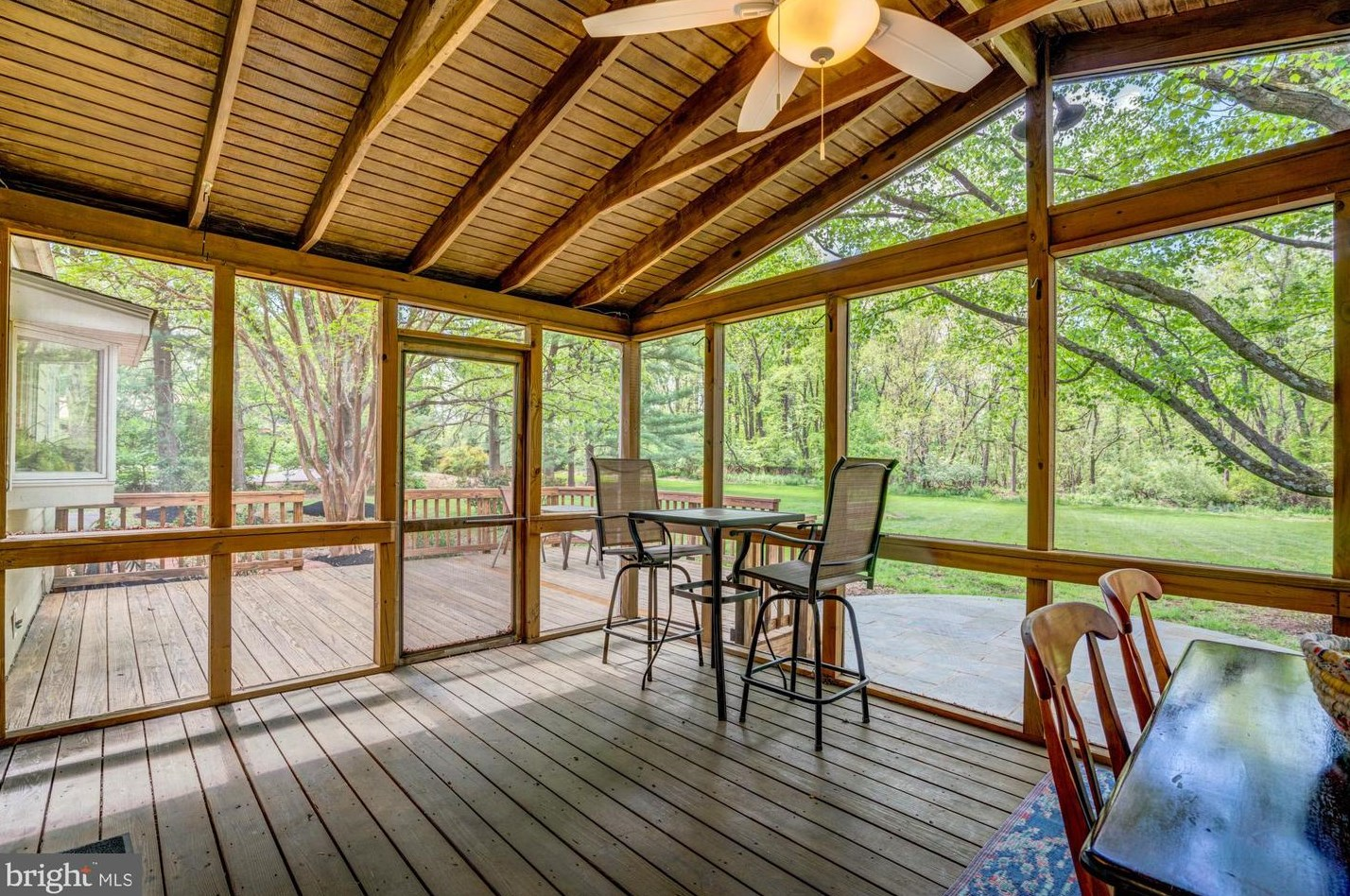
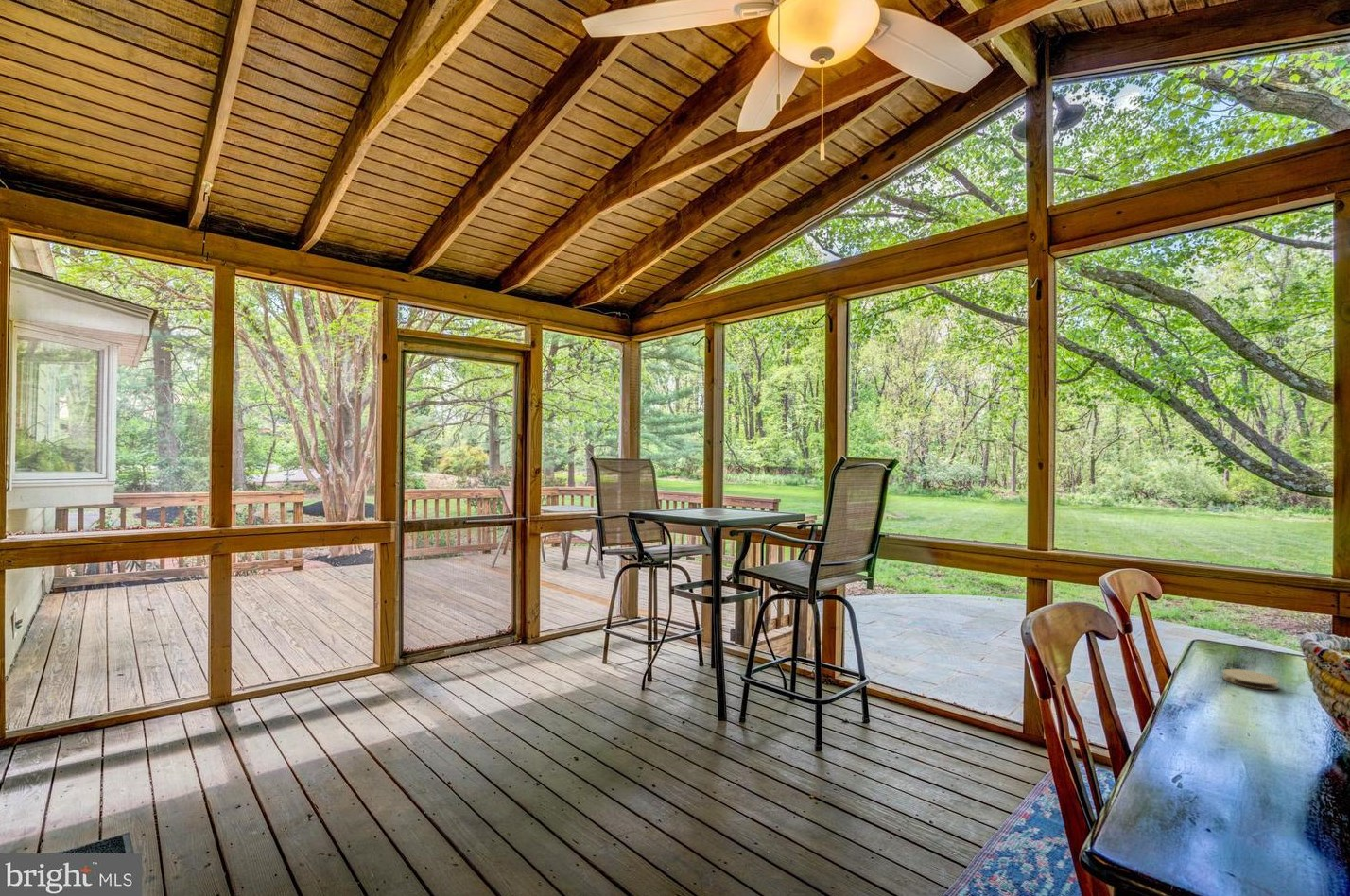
+ coaster (1250, 679)
